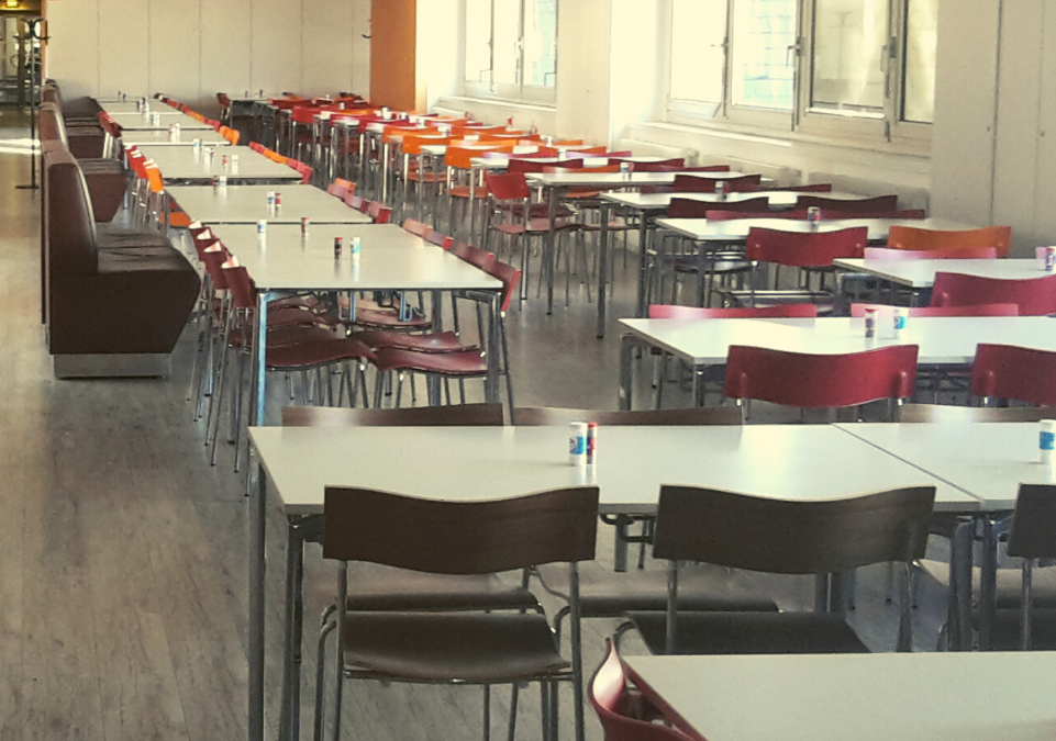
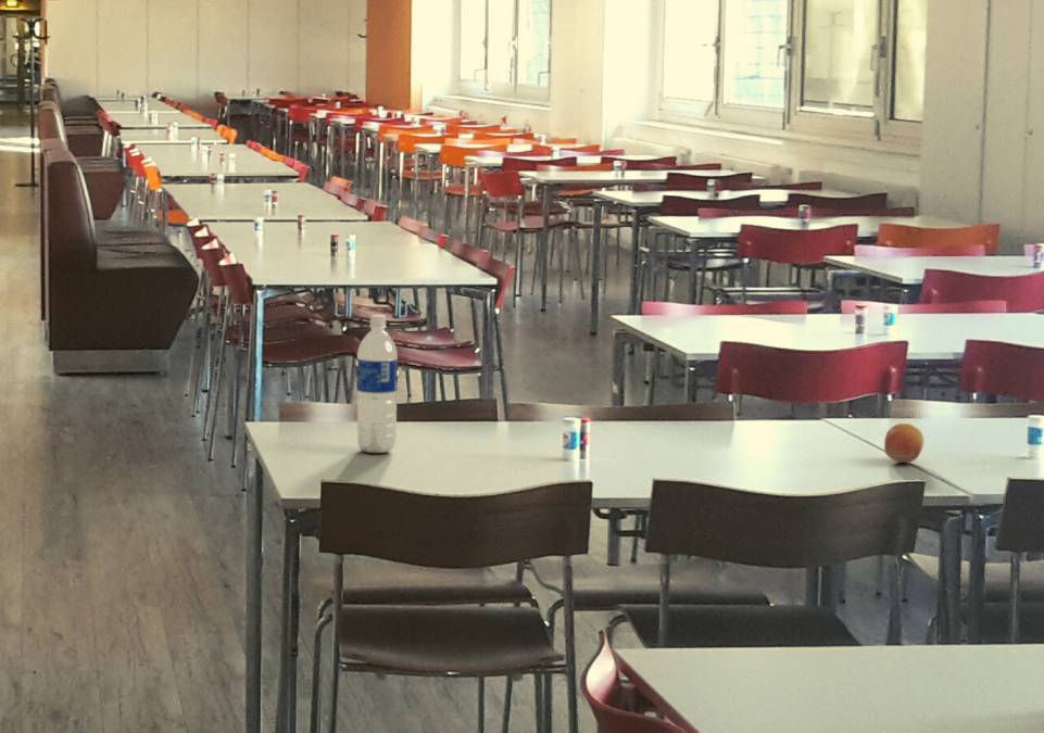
+ water bottle (377, 383)
+ fruit (903, 442)
